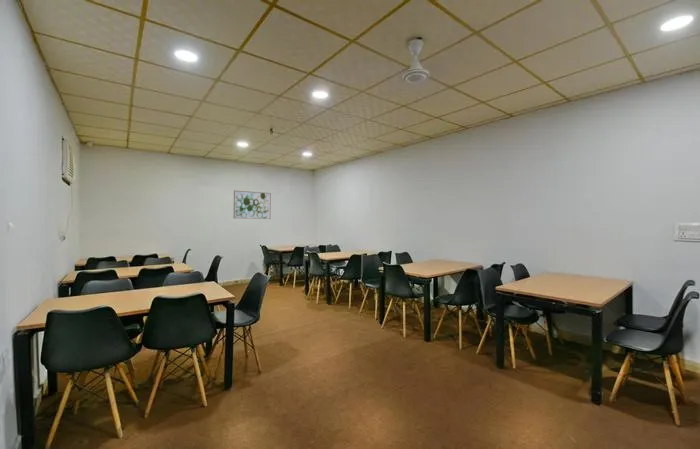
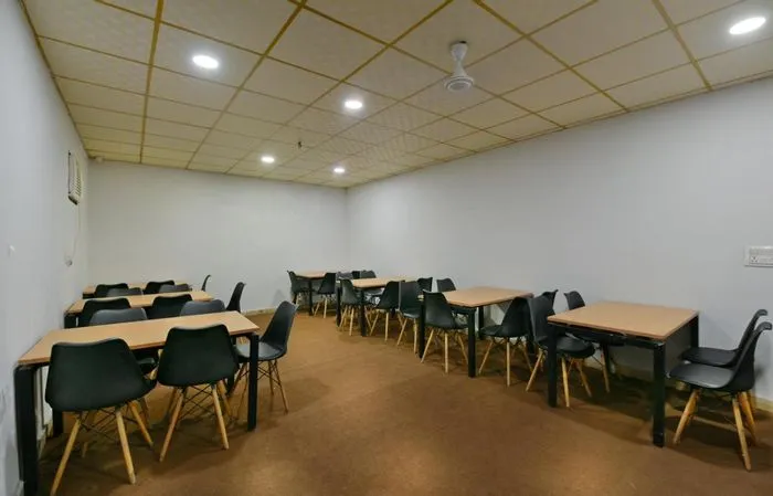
- wall art (253, 205)
